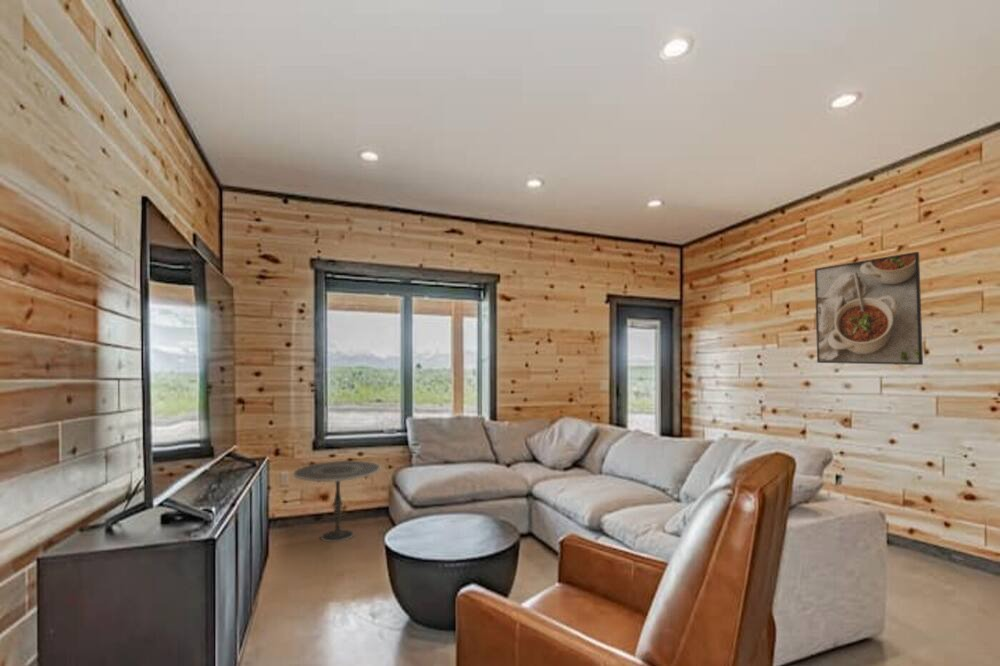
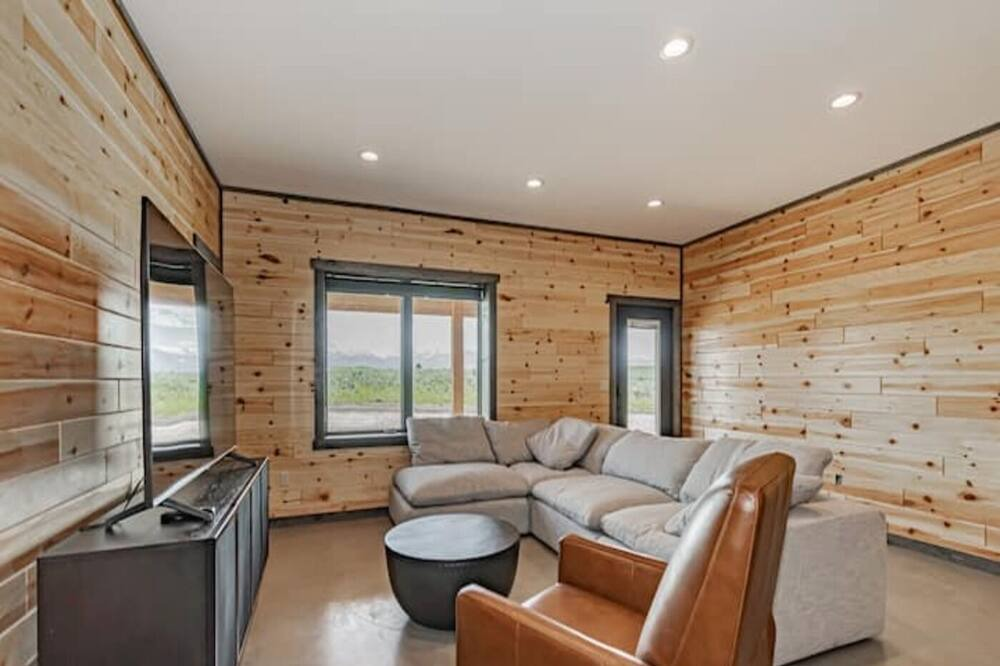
- side table (337, 502)
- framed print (863, 312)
